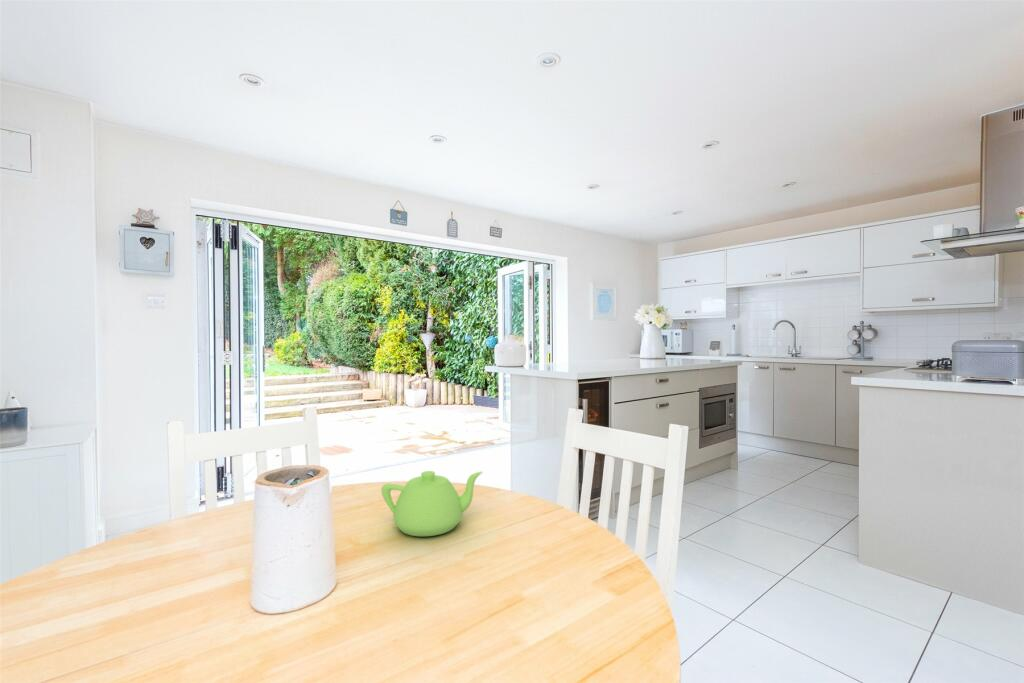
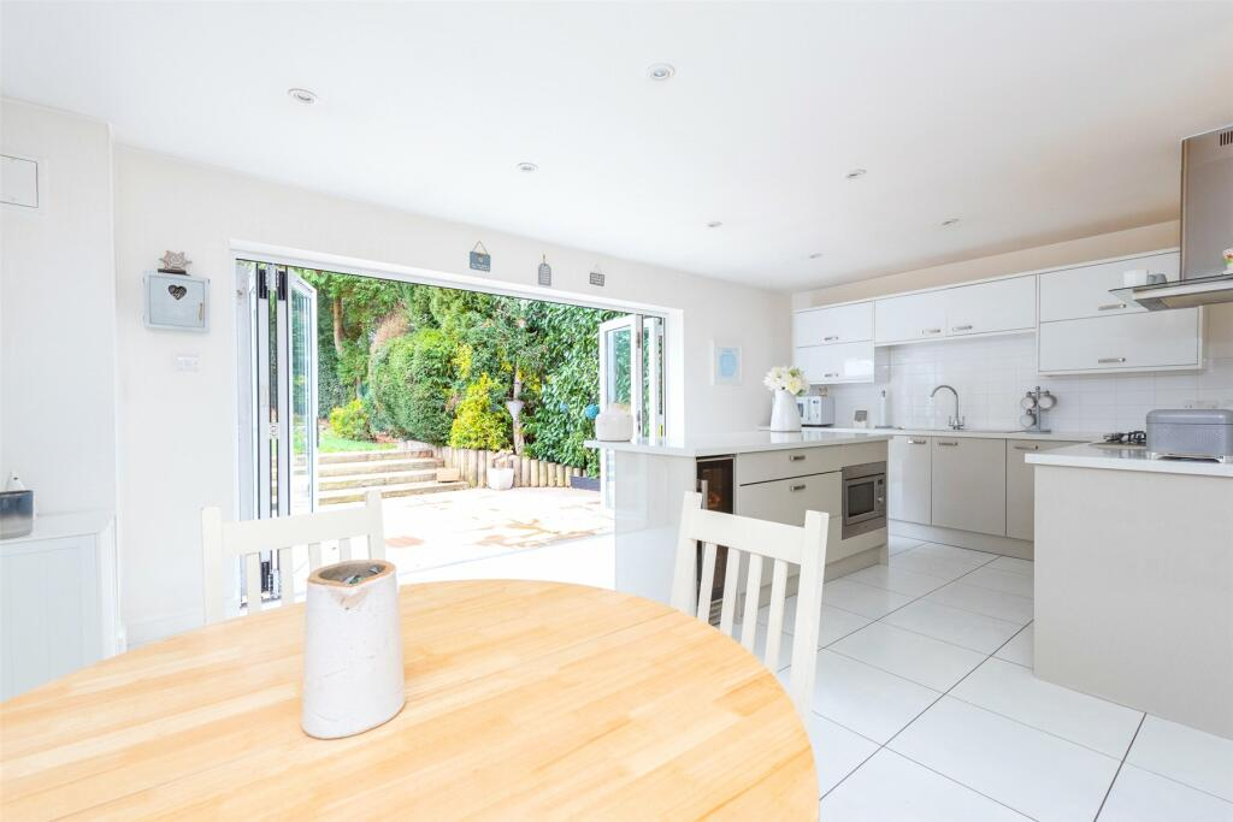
- teapot (433, 498)
